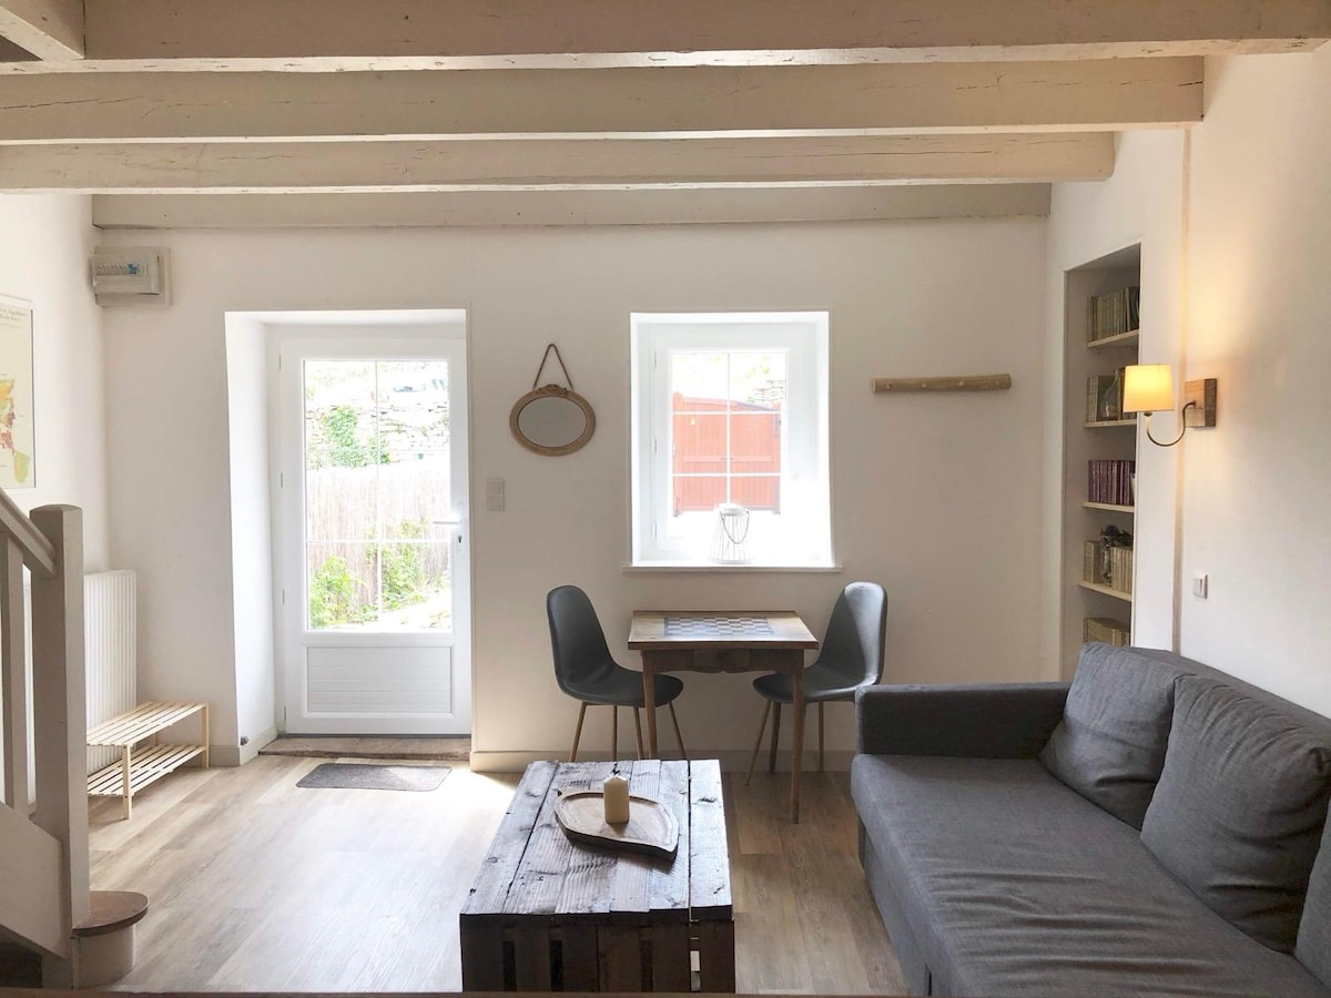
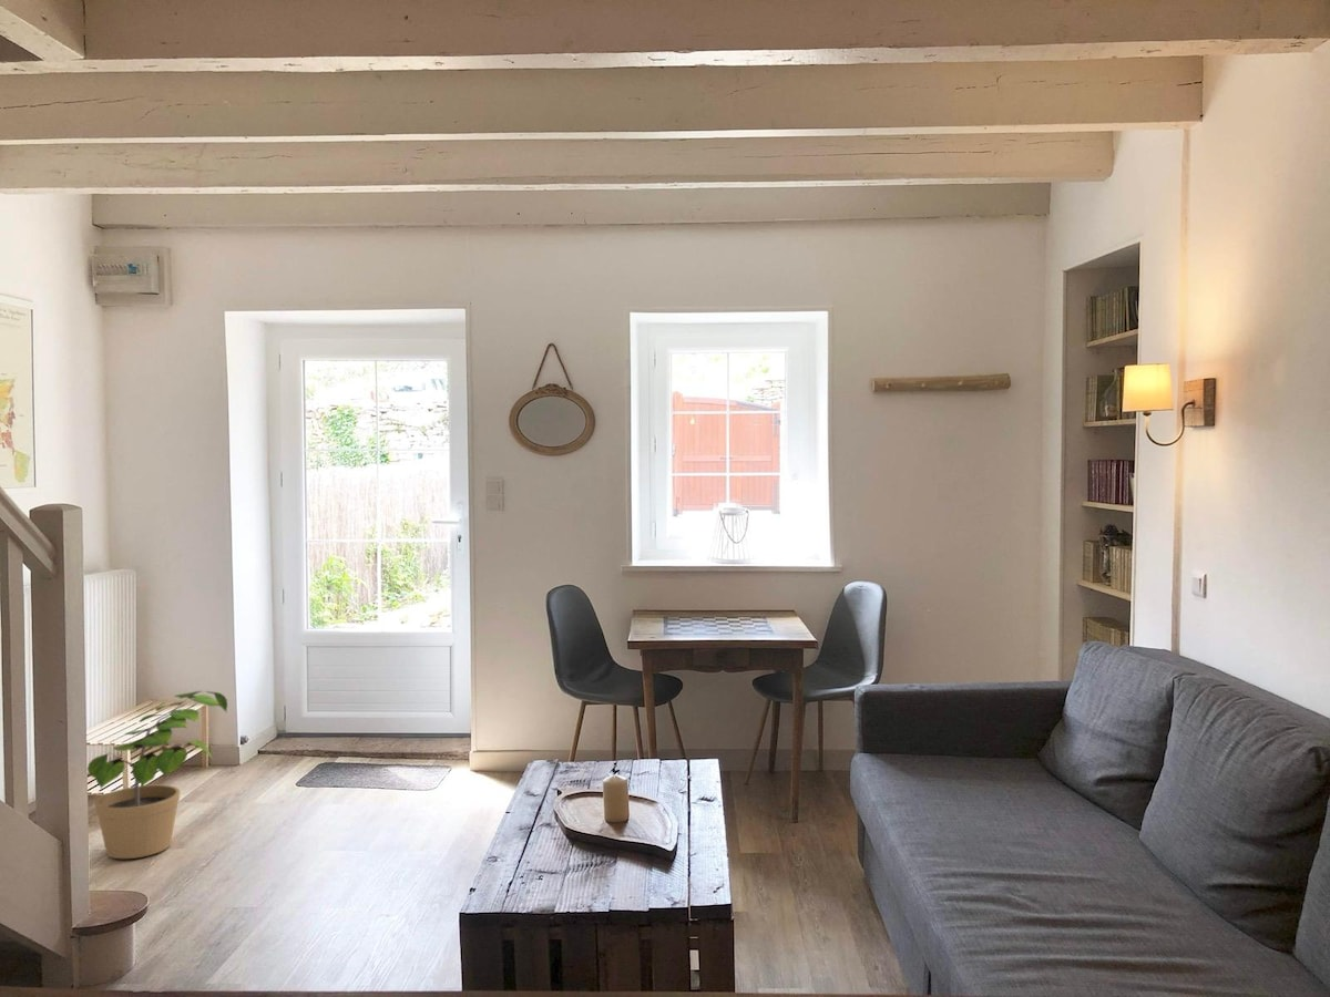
+ potted plant (175, 769)
